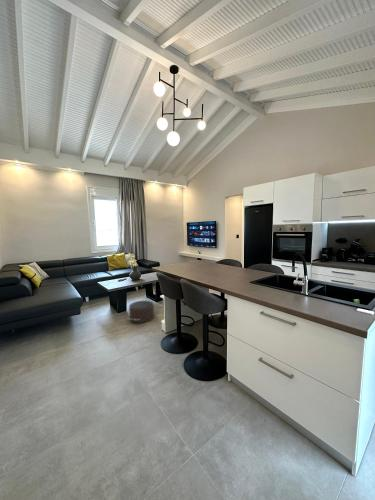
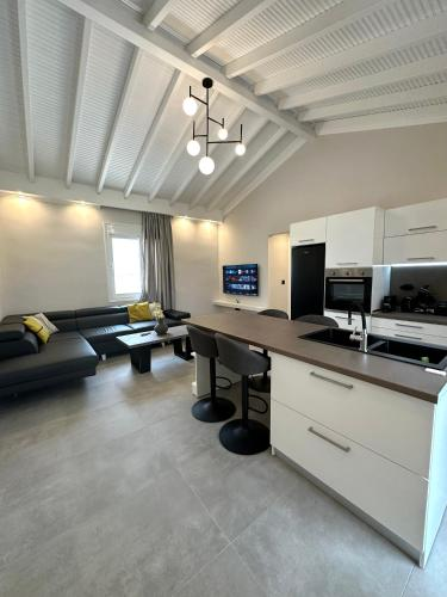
- pouf (140, 310)
